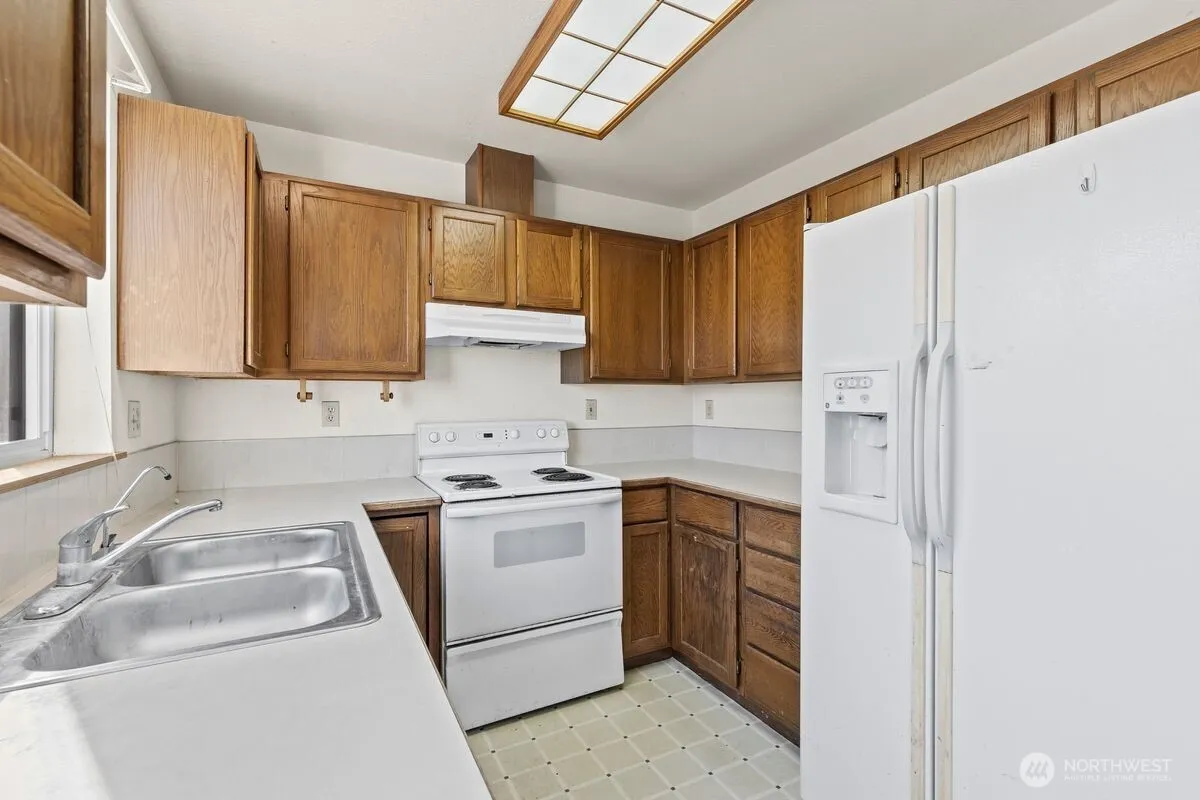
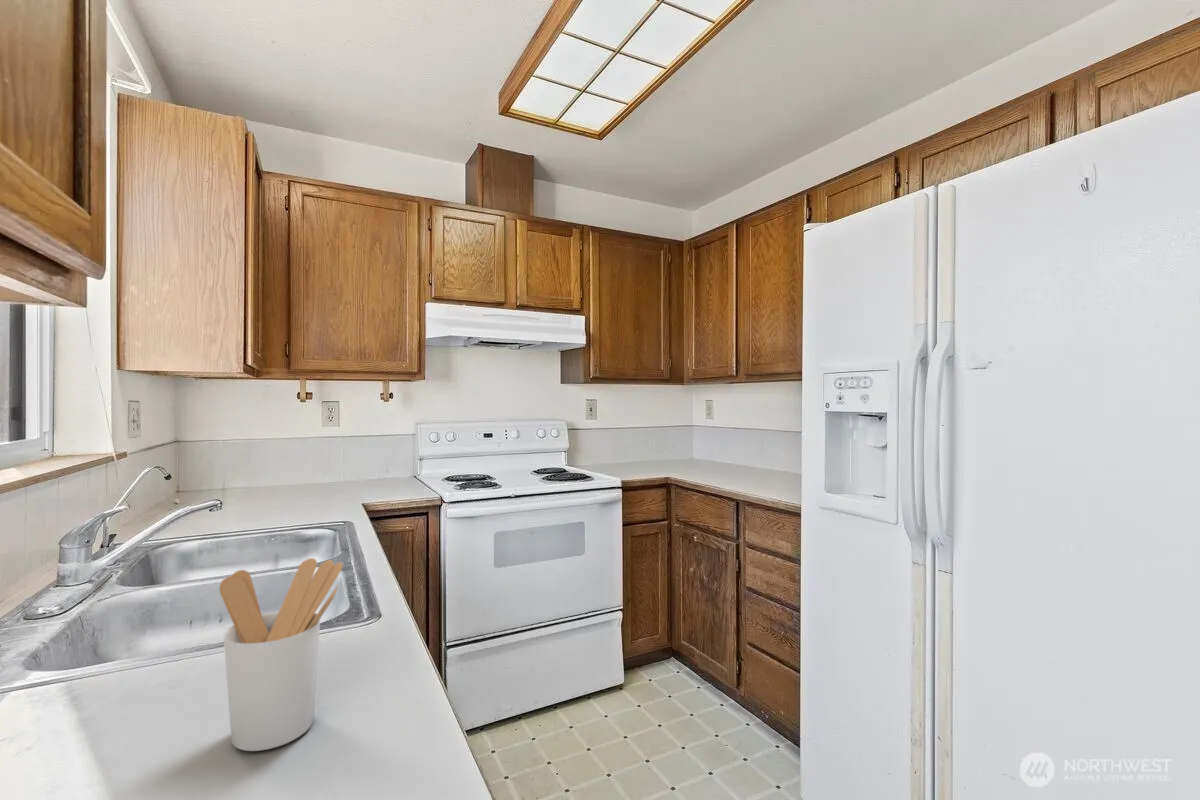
+ utensil holder (289, 642)
